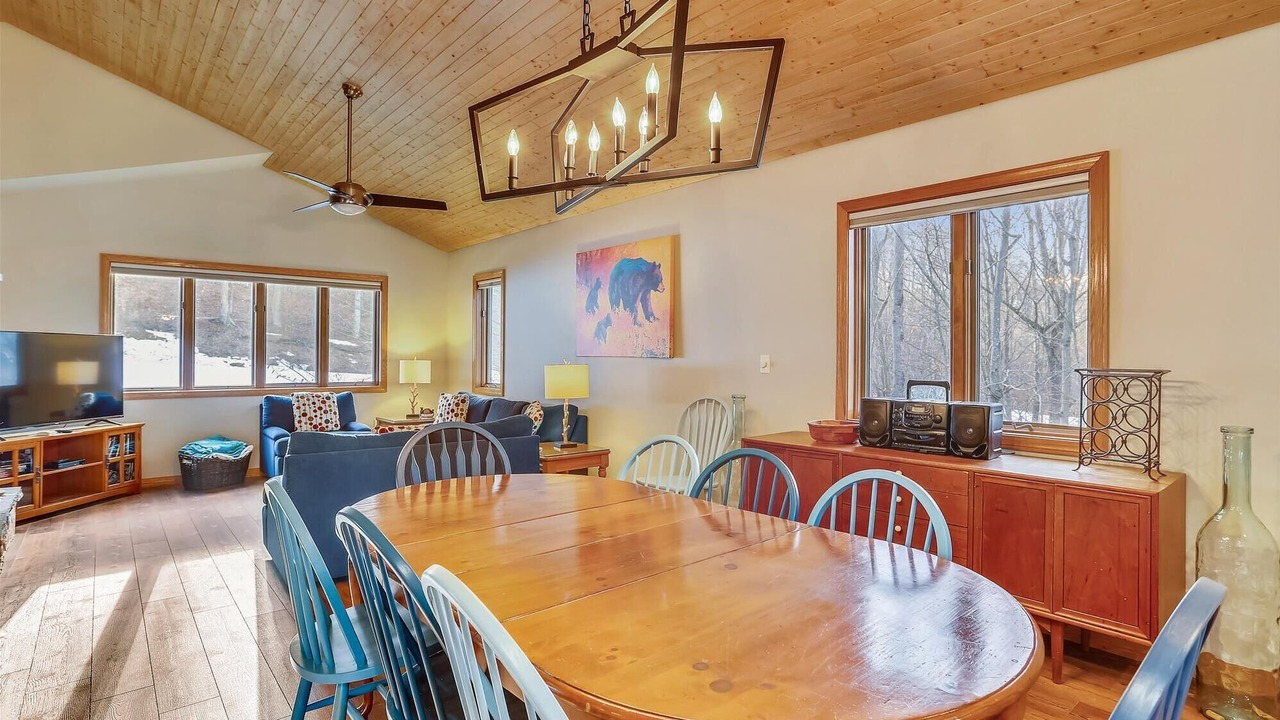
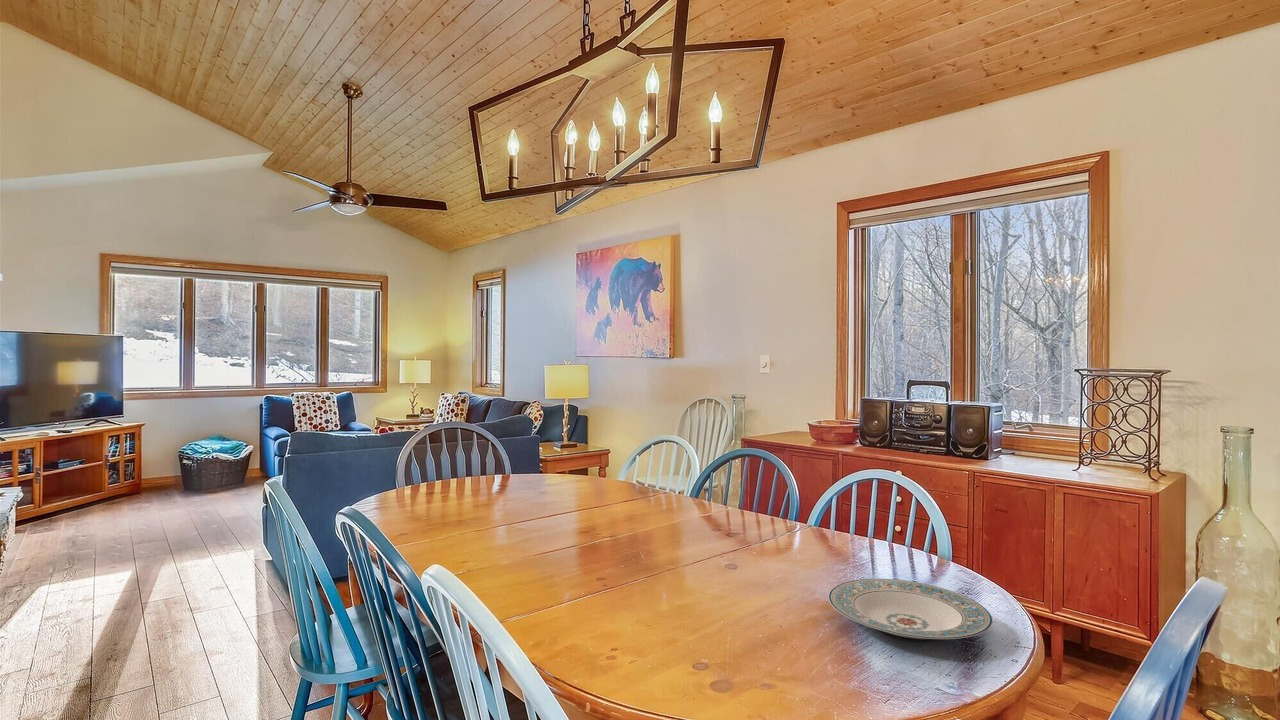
+ plate (906, 614)
